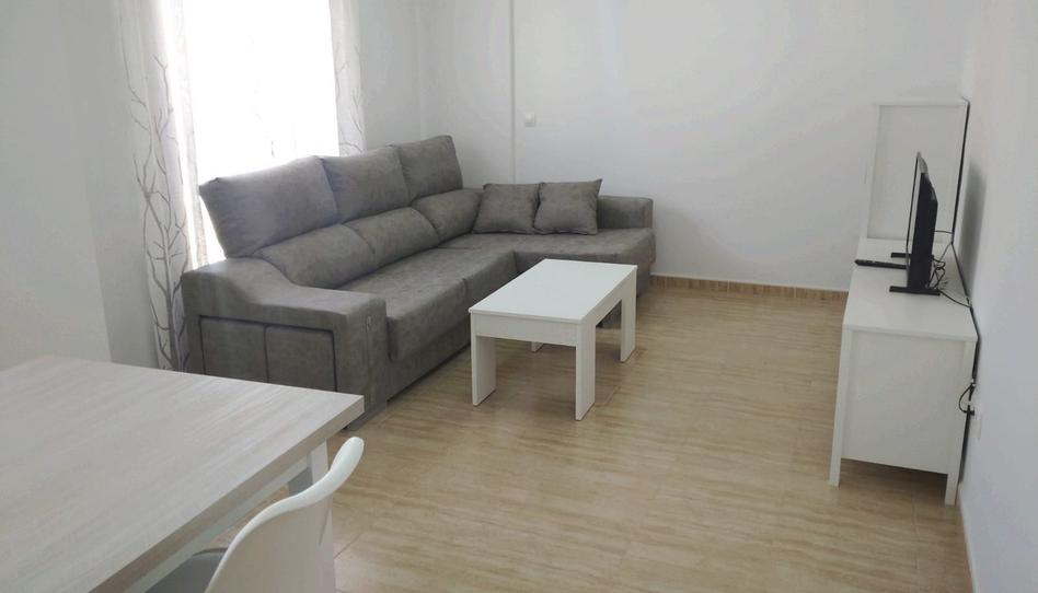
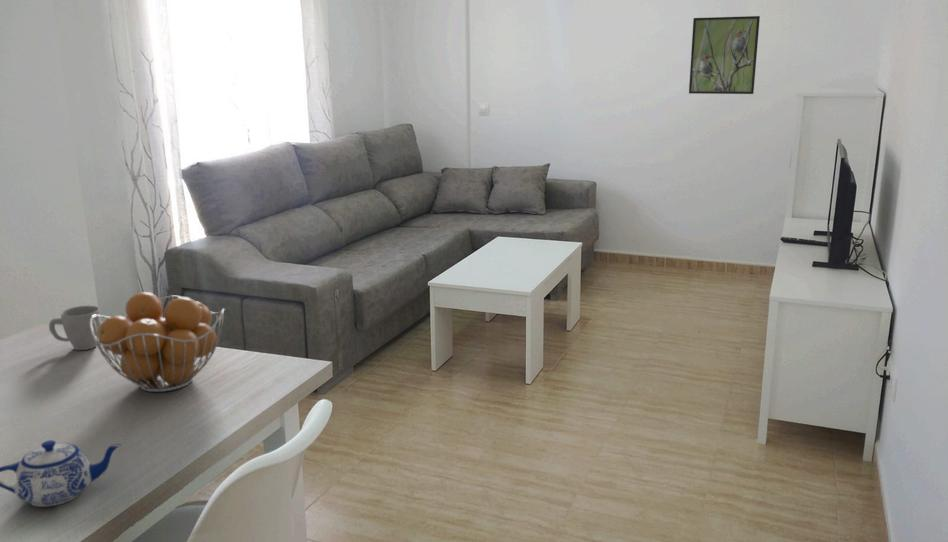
+ teapot (59, 467)
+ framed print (723, 55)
+ fruit basket (161, 339)
+ mug (76, 329)
